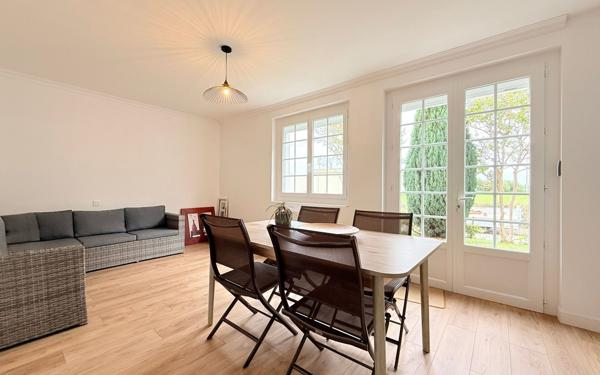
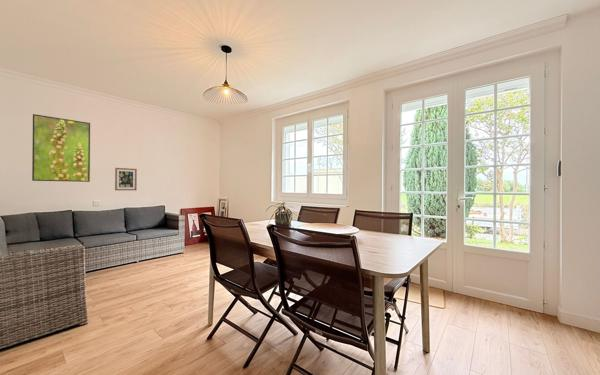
+ wall art (126, 179)
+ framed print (63, 150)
